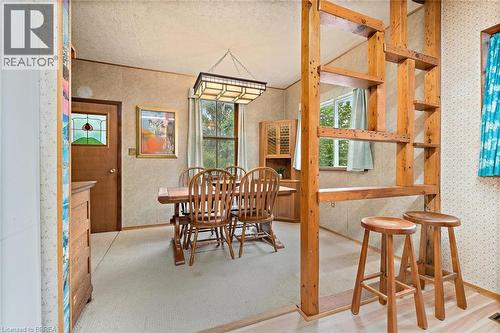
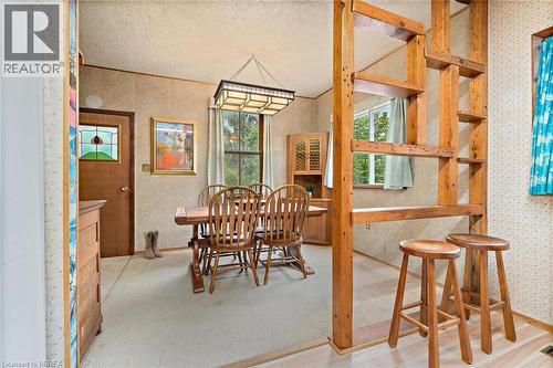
+ boots (153, 243)
